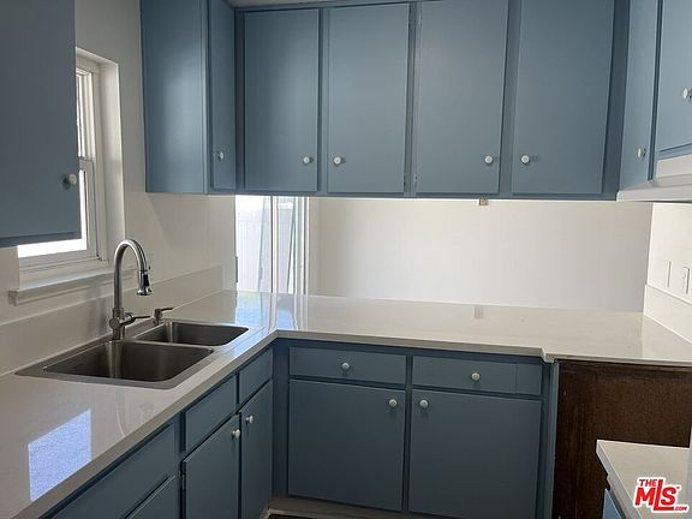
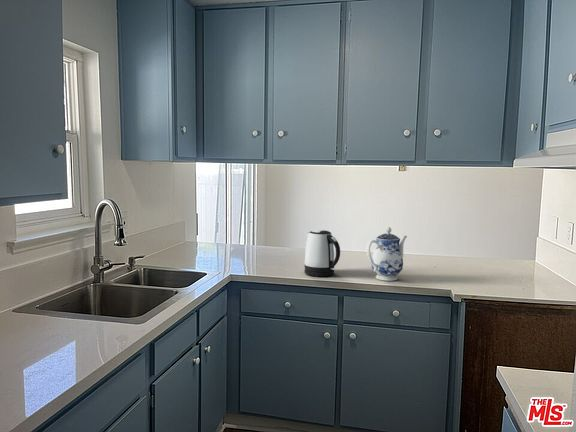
+ kettle (323, 252)
+ teapot (387, 252)
